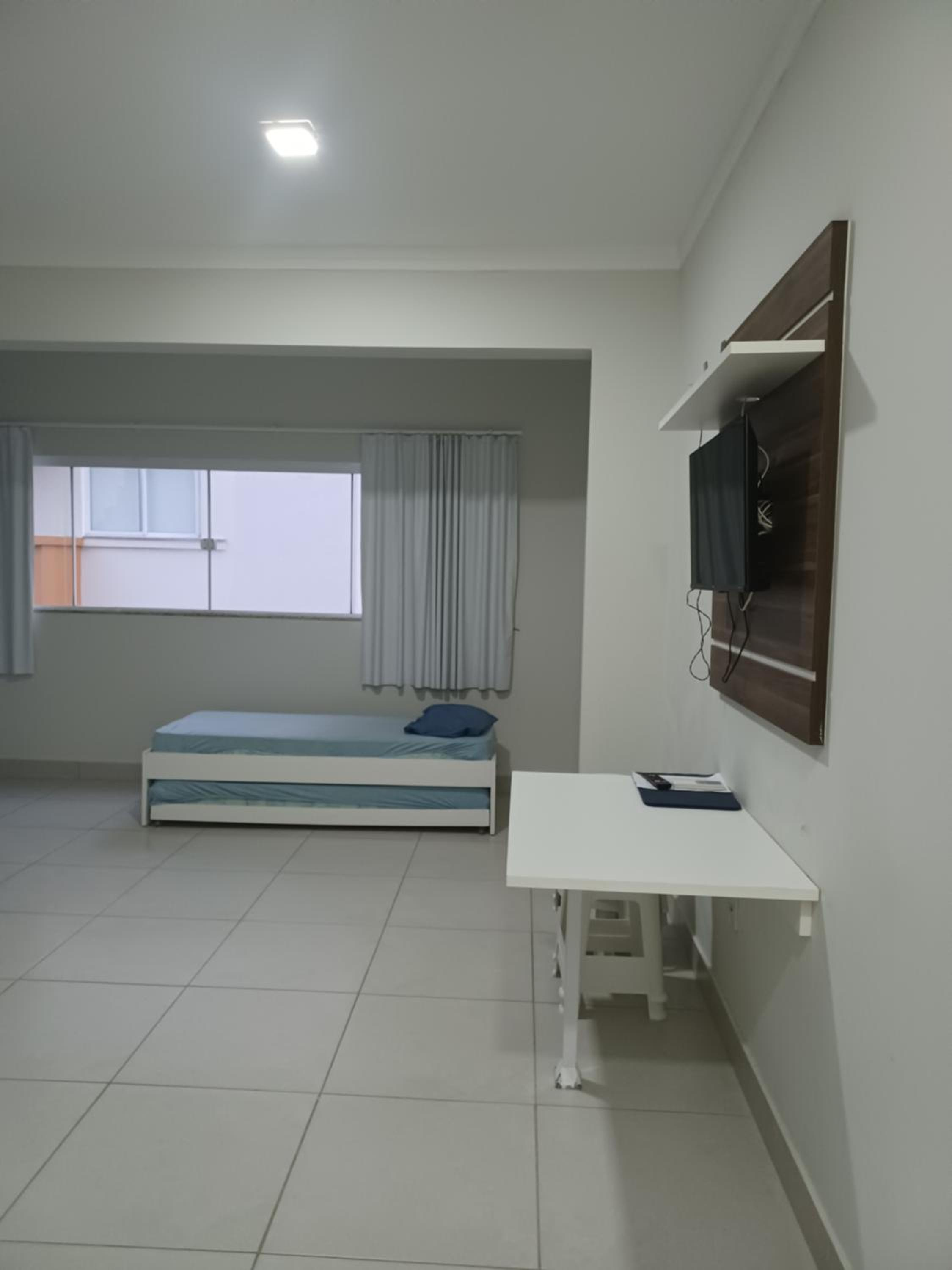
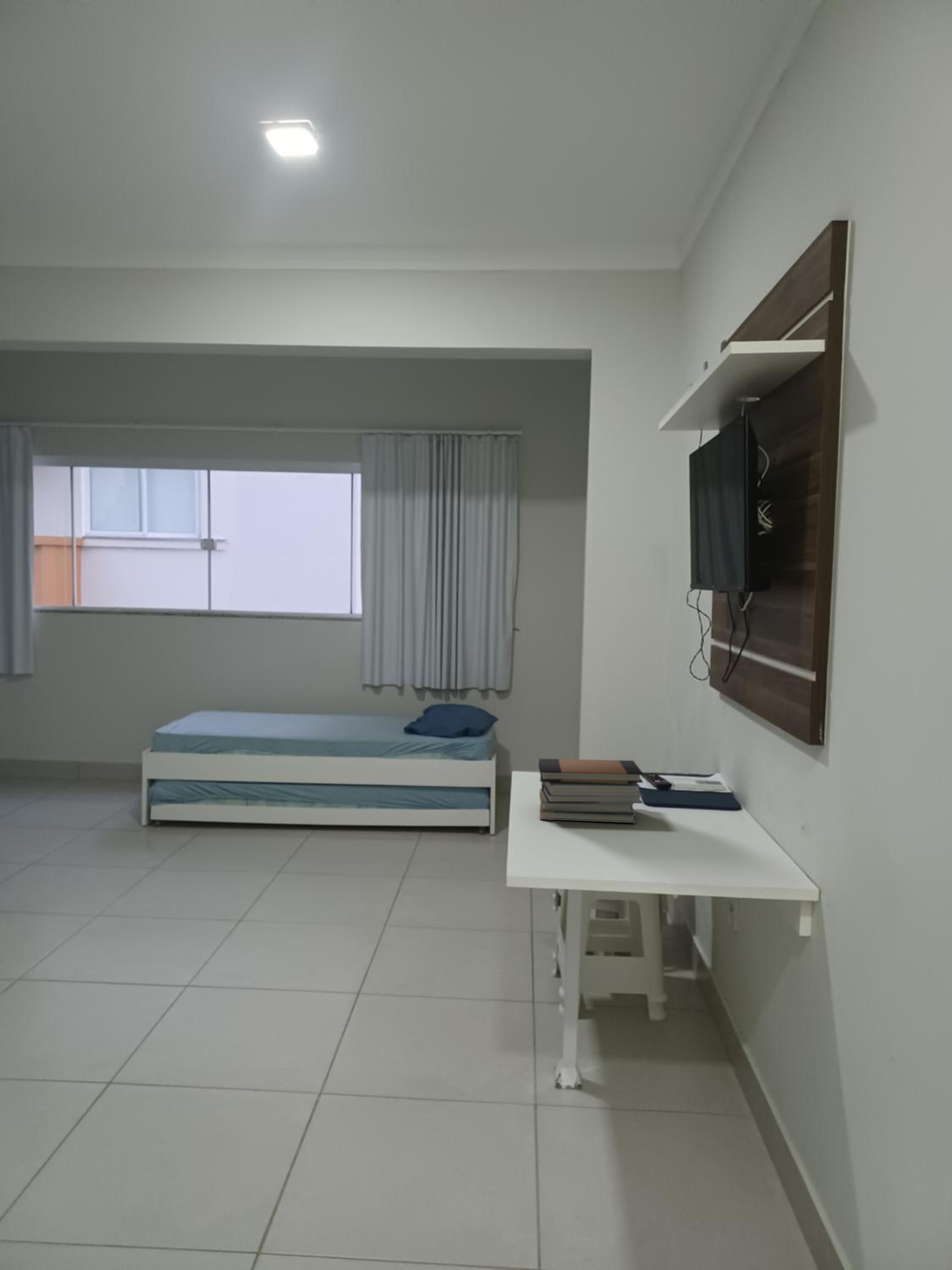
+ book stack (589, 790)
